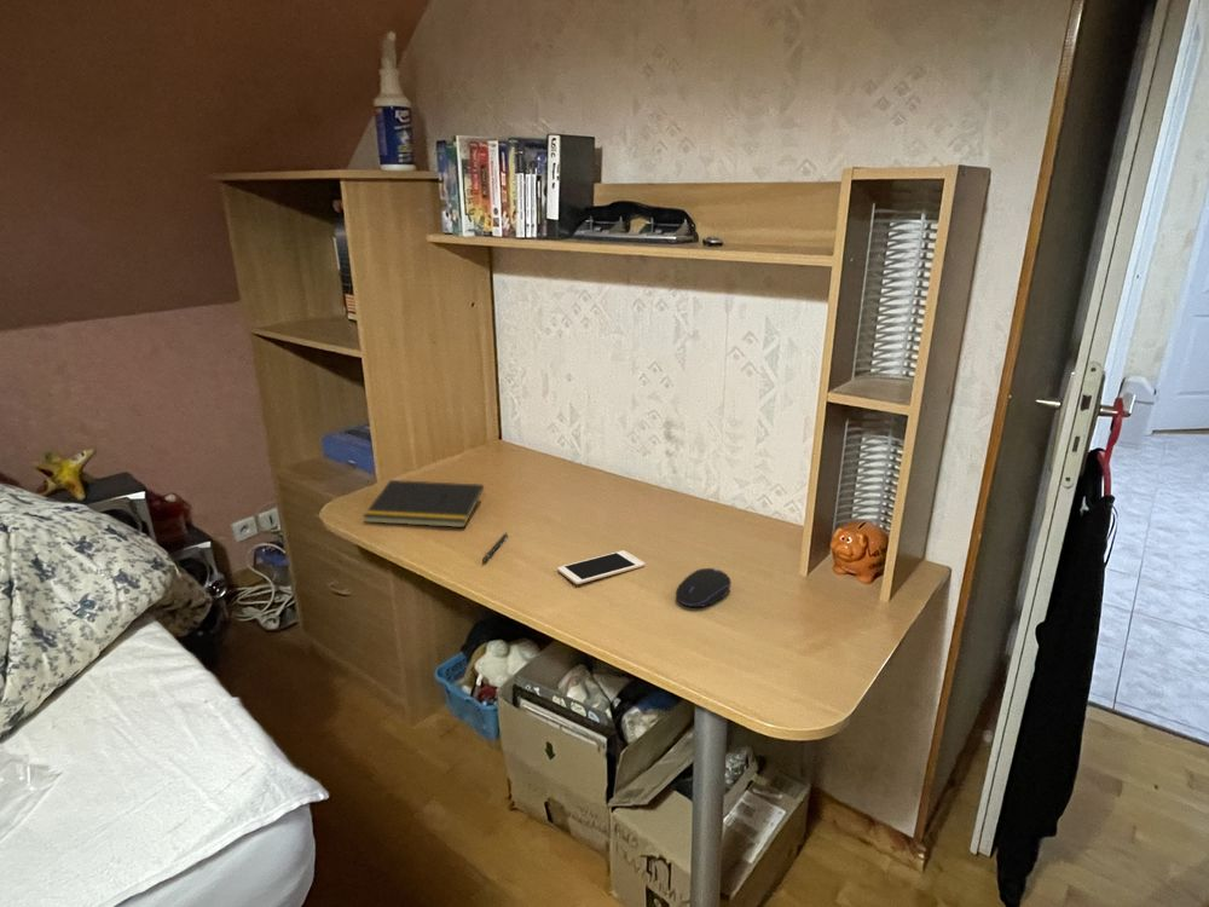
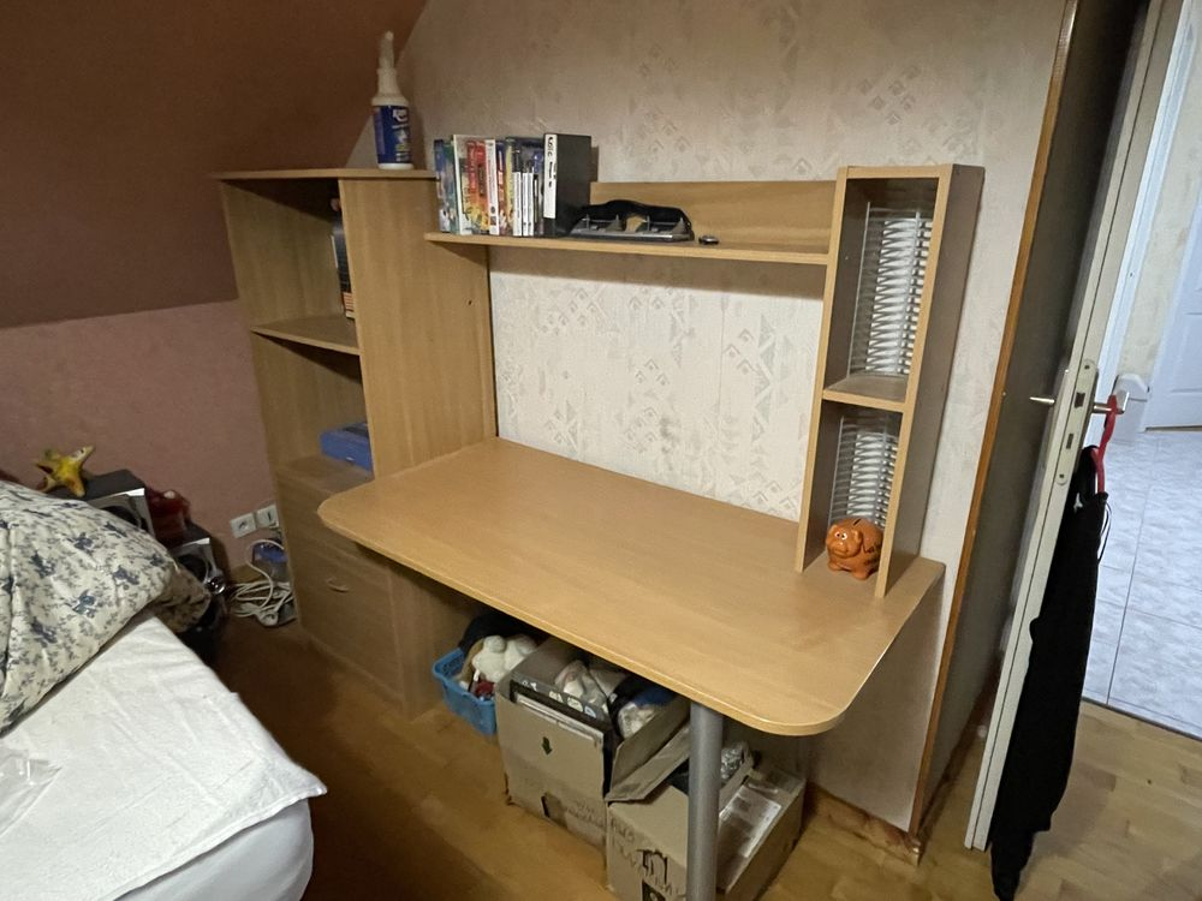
- pen (494, 547)
- cell phone (601, 566)
- computer mouse (702, 584)
- notepad (424, 502)
